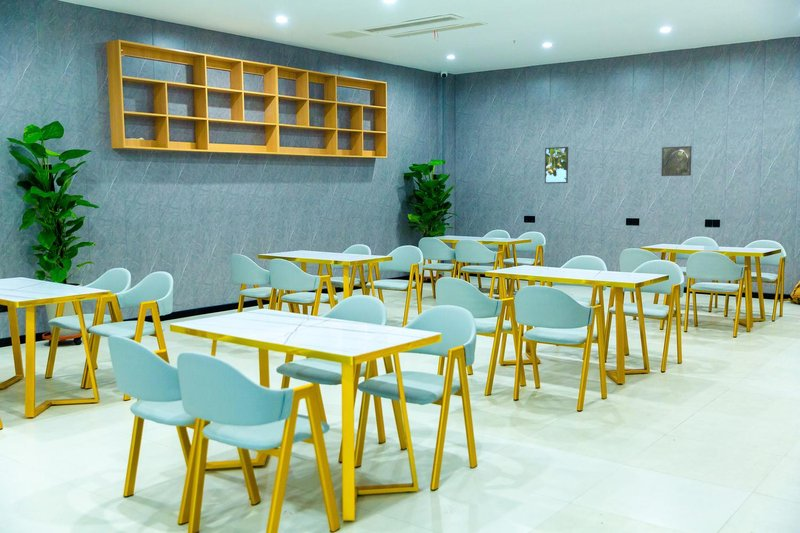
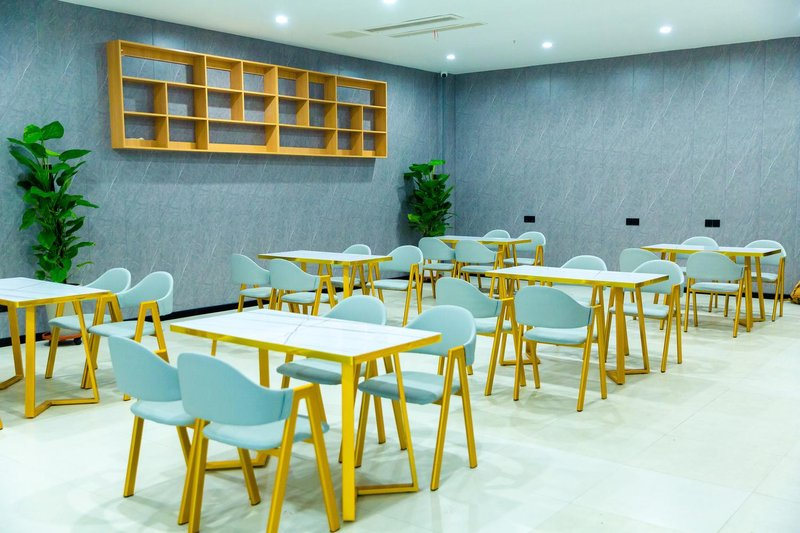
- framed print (676, 161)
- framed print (556, 165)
